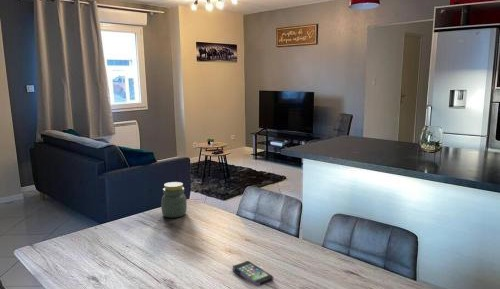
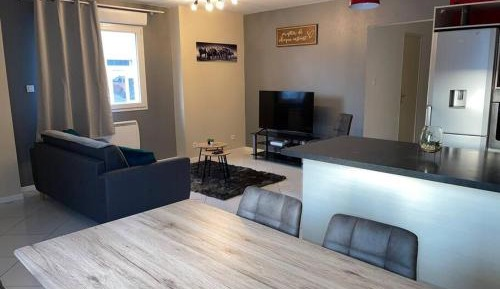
- smartphone (252, 272)
- jar (173, 199)
